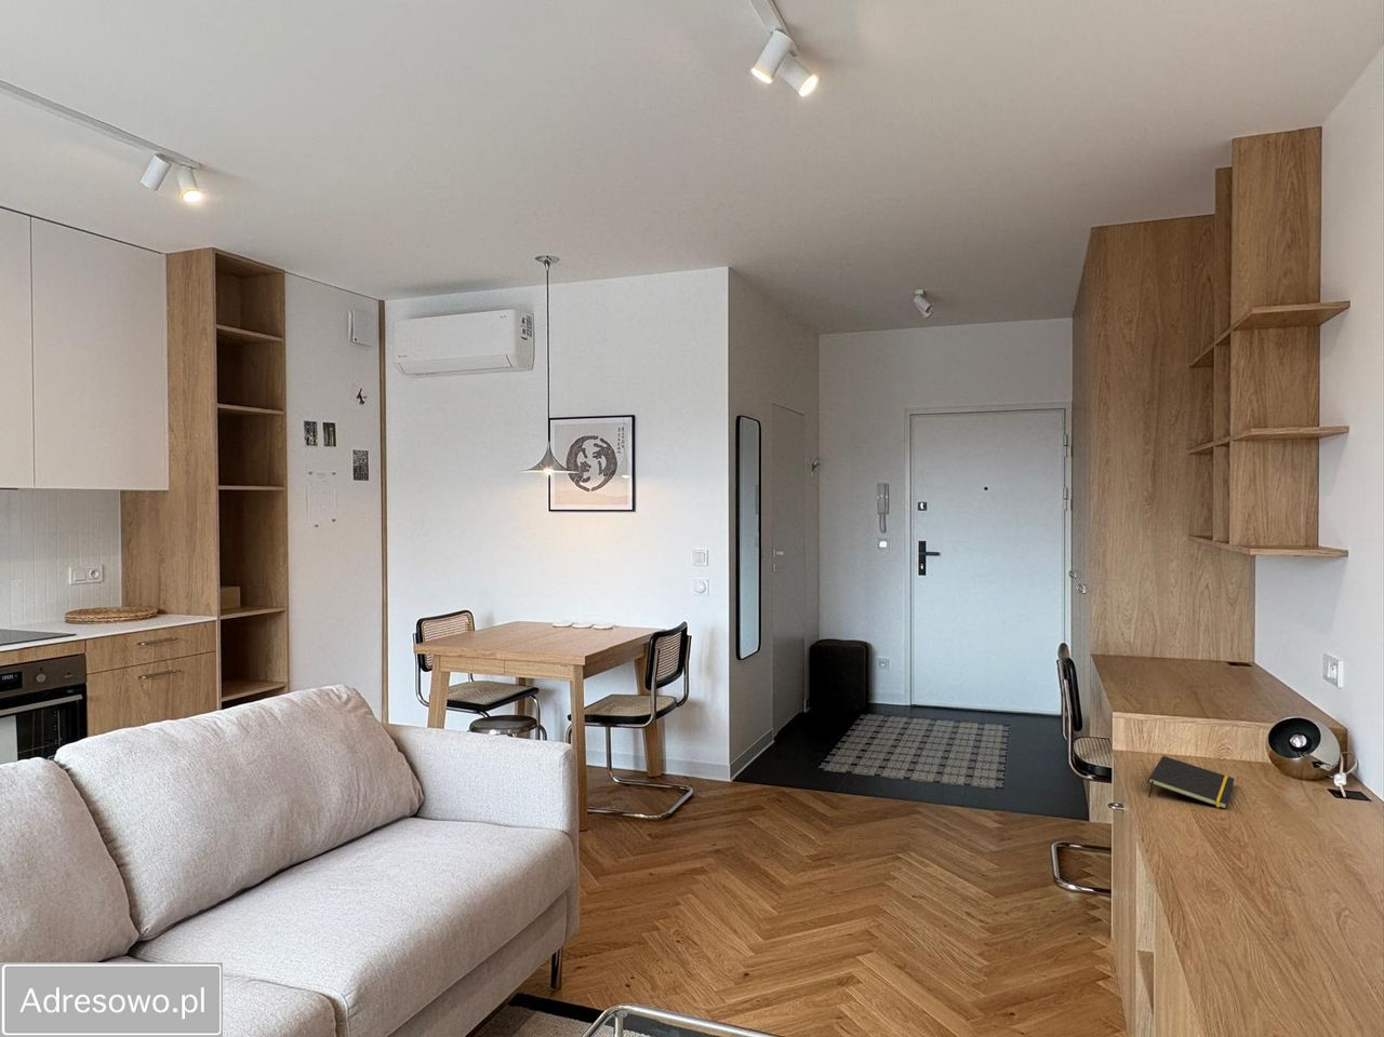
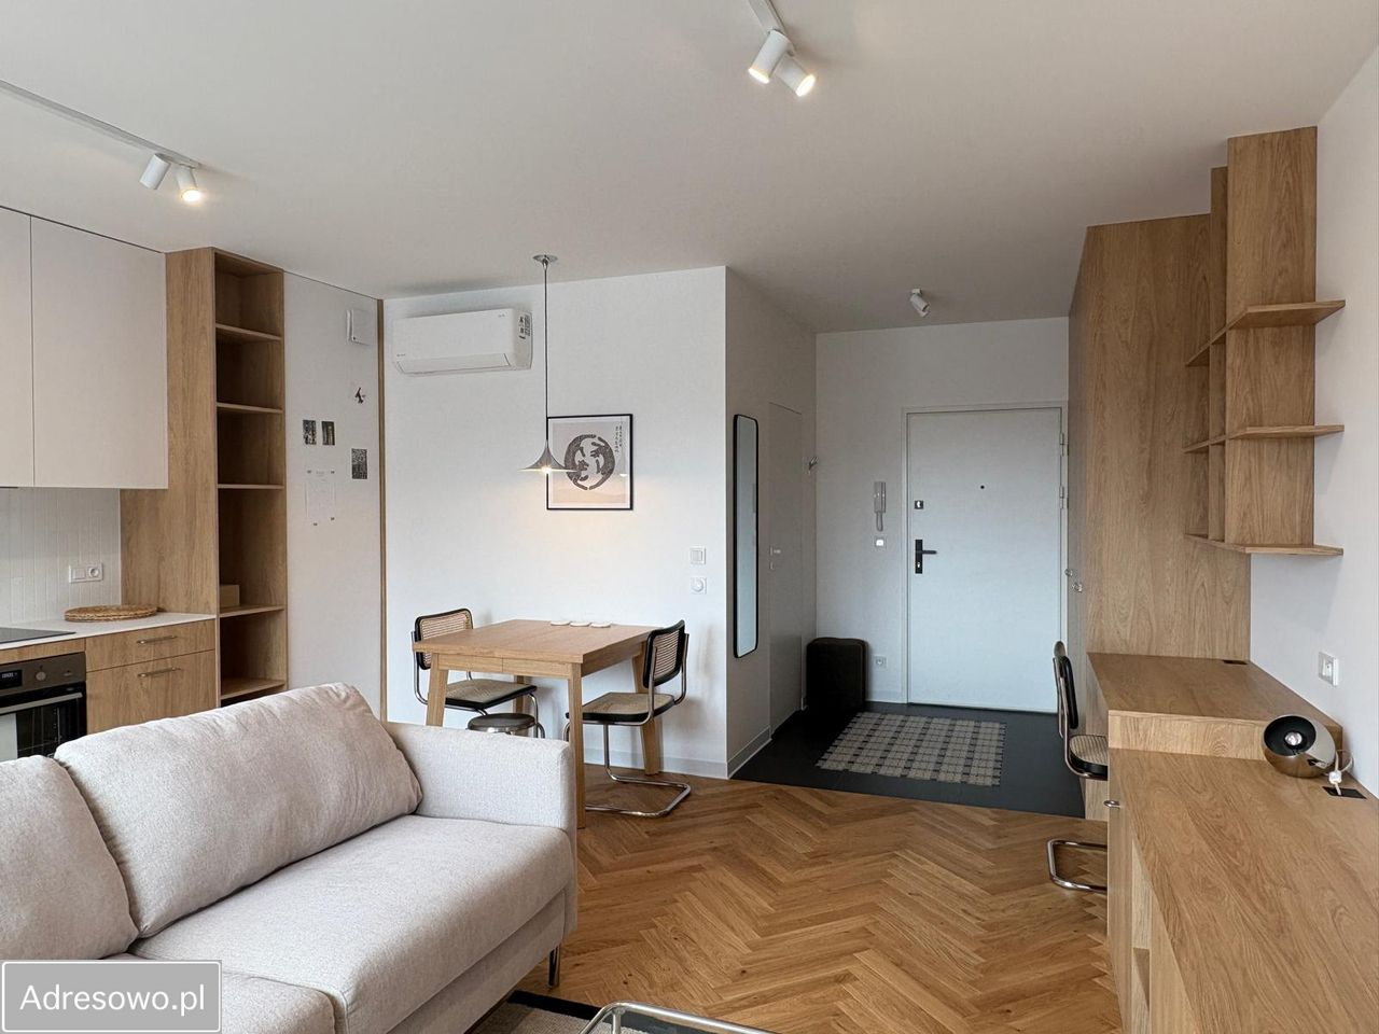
- notepad (1191, 780)
